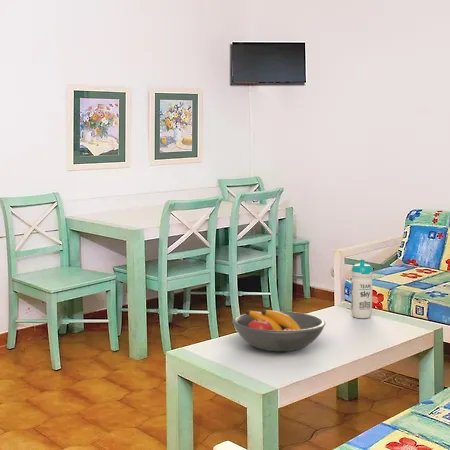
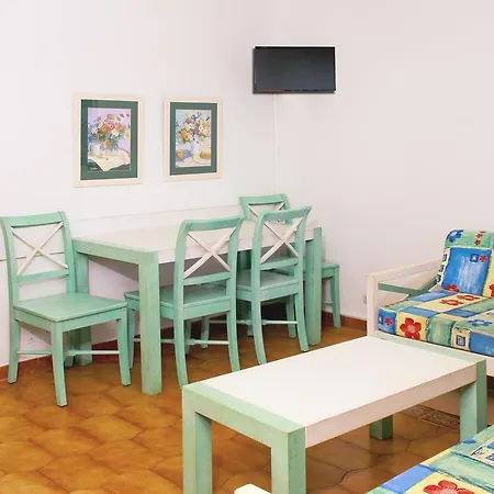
- water bottle (361, 287)
- fruit bowl (278, 330)
